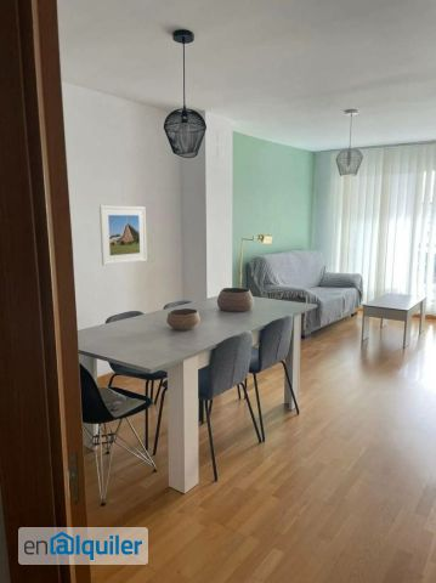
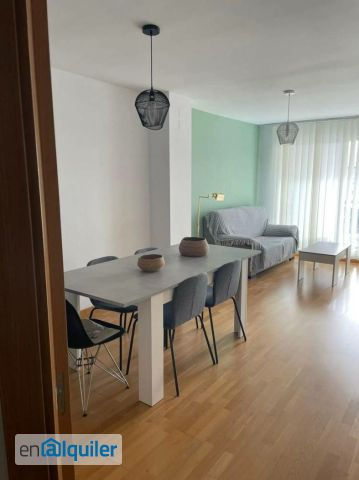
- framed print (124, 234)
